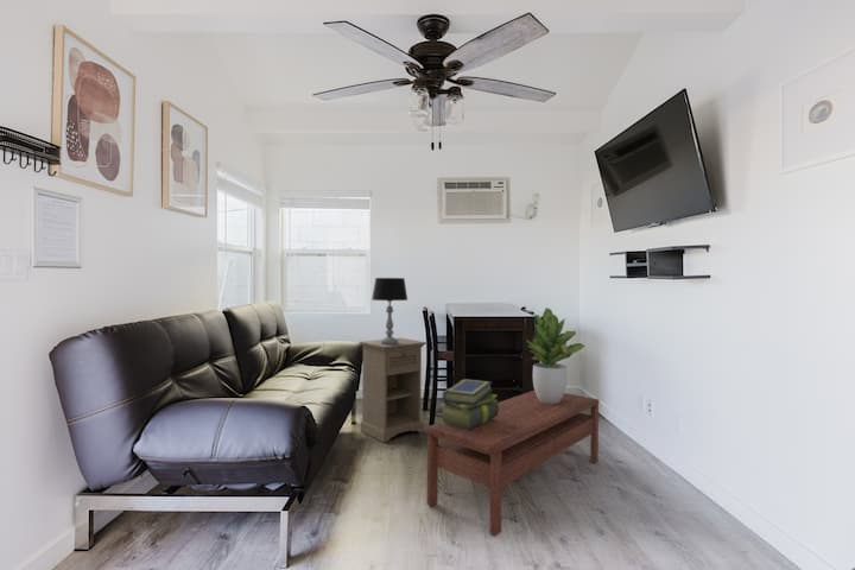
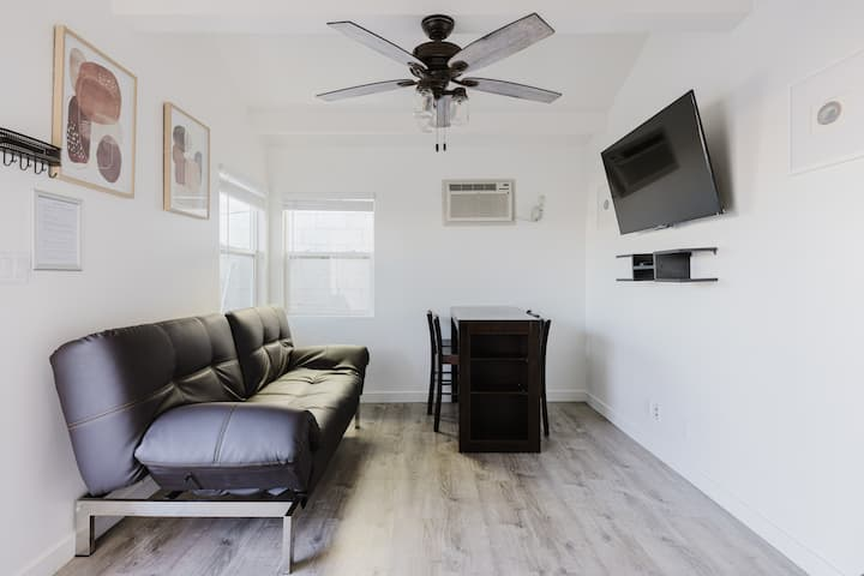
- coffee table (521, 445)
- stack of books (469, 403)
- potted plant (551, 354)
- table lamp (390, 310)
- nightstand (392, 386)
